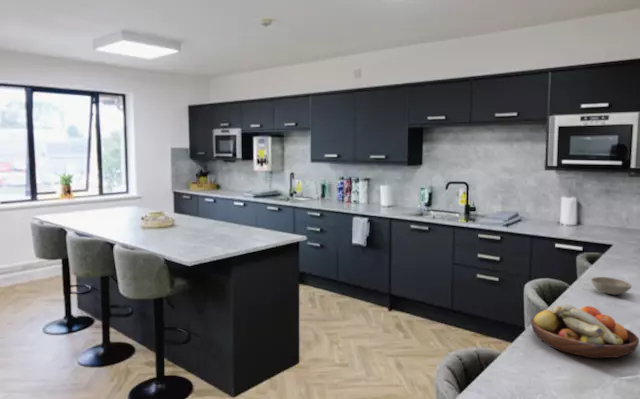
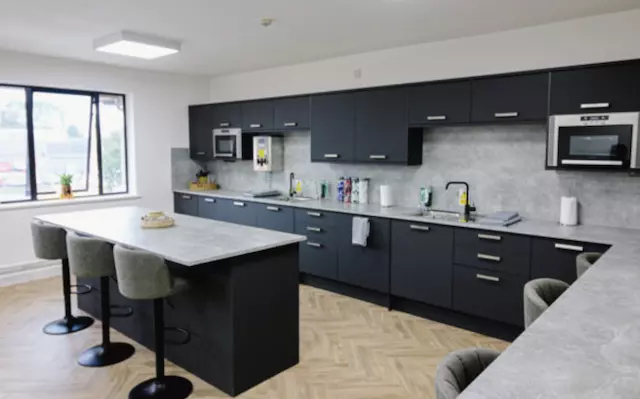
- bowl (610, 287)
- fruit bowl (583, 325)
